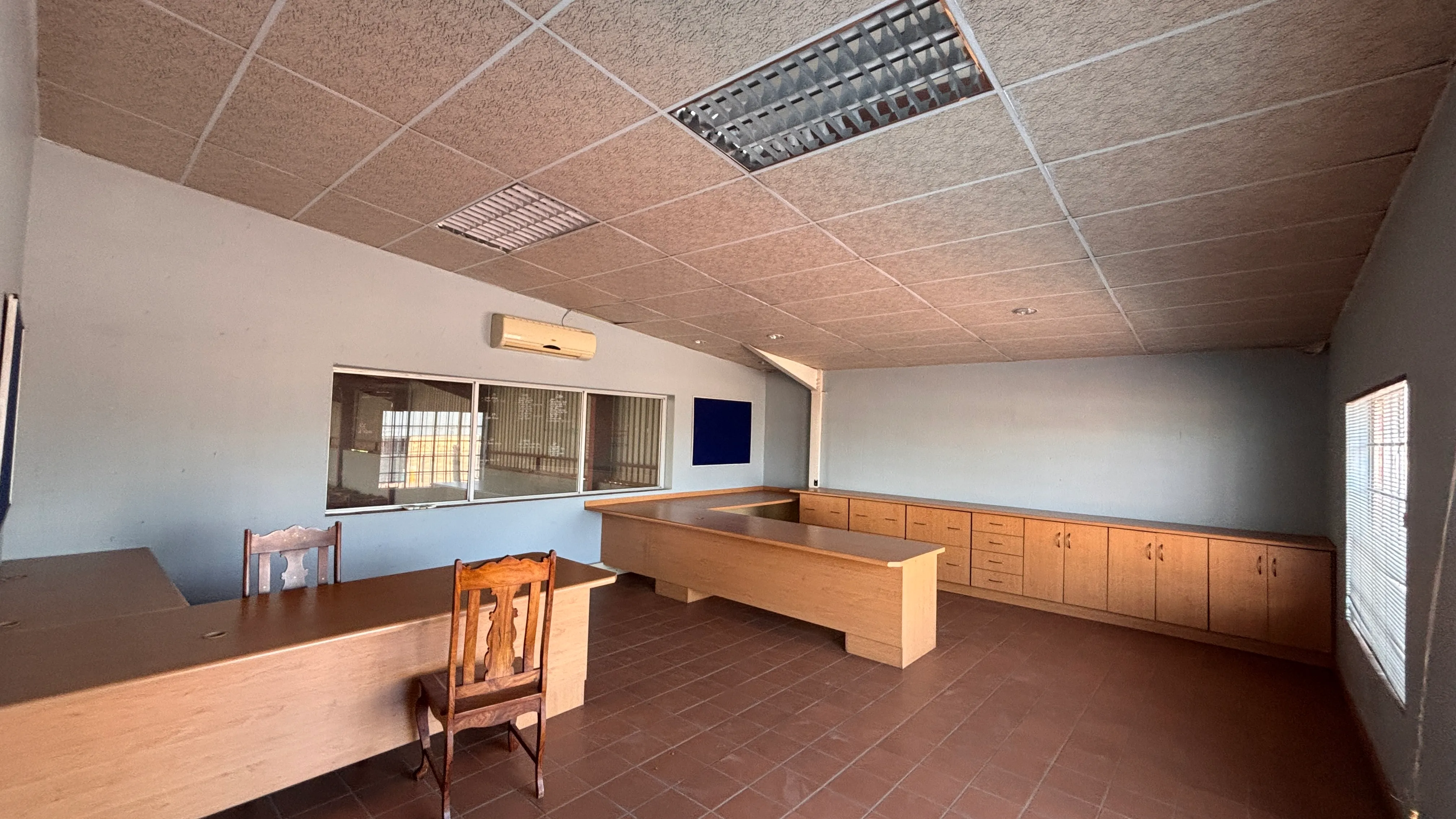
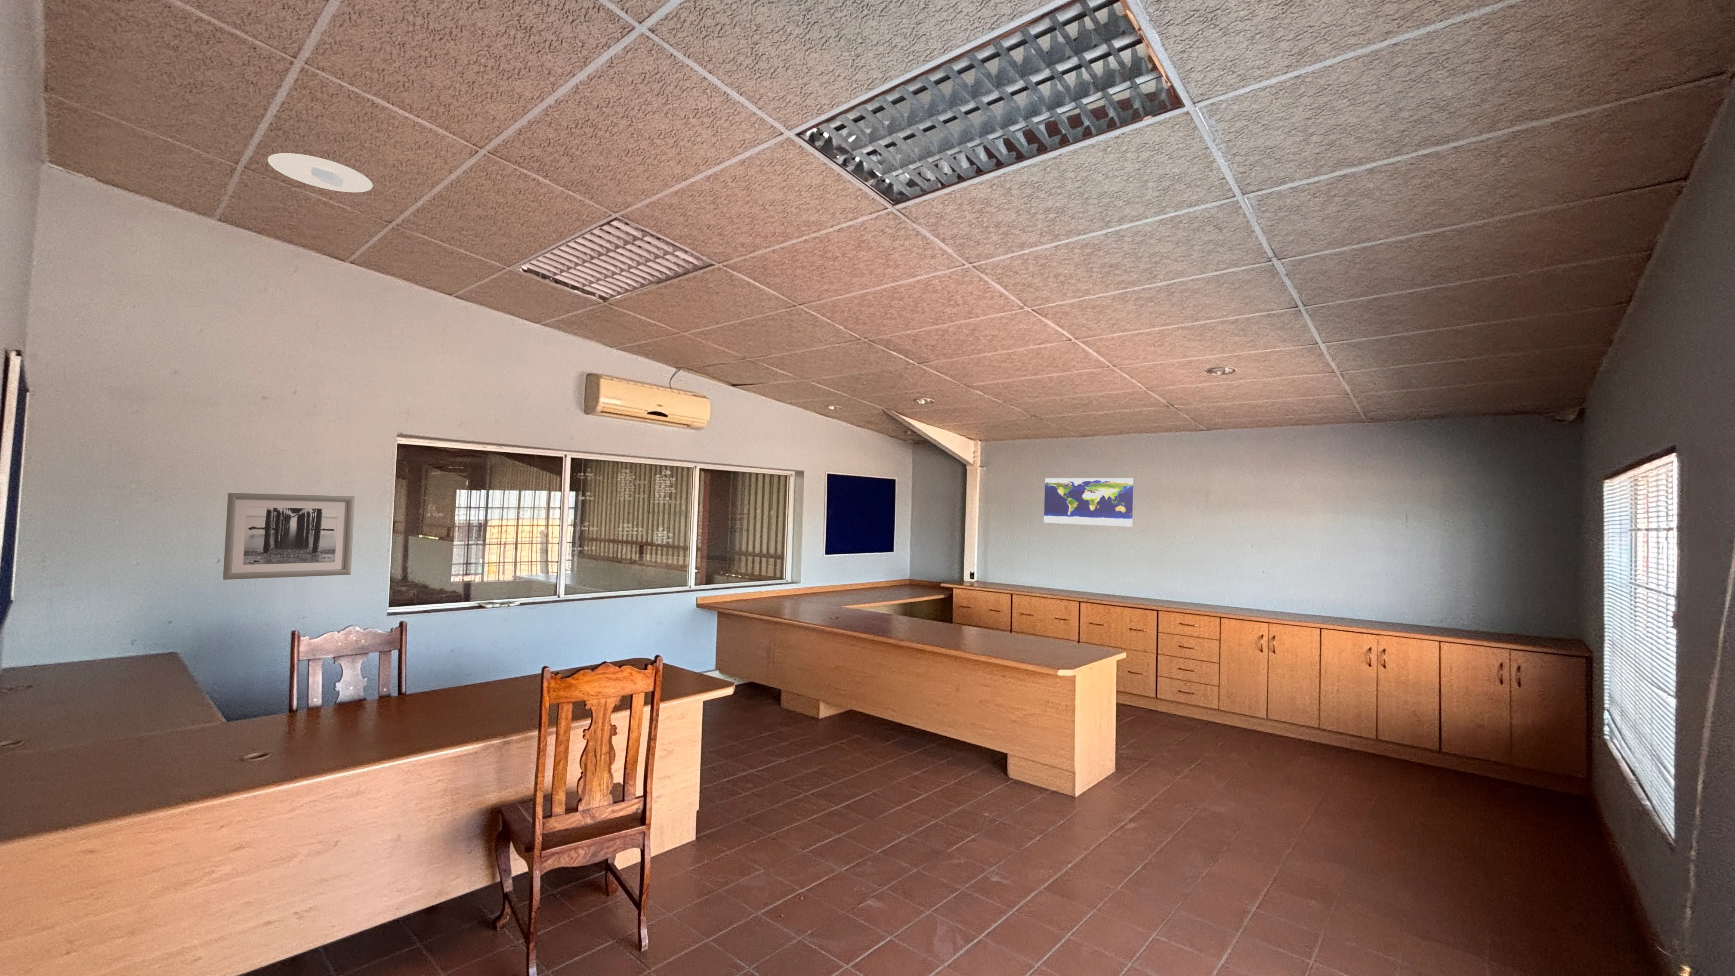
+ wall art (292, 535)
+ map (1087, 501)
+ recessed light (322, 169)
